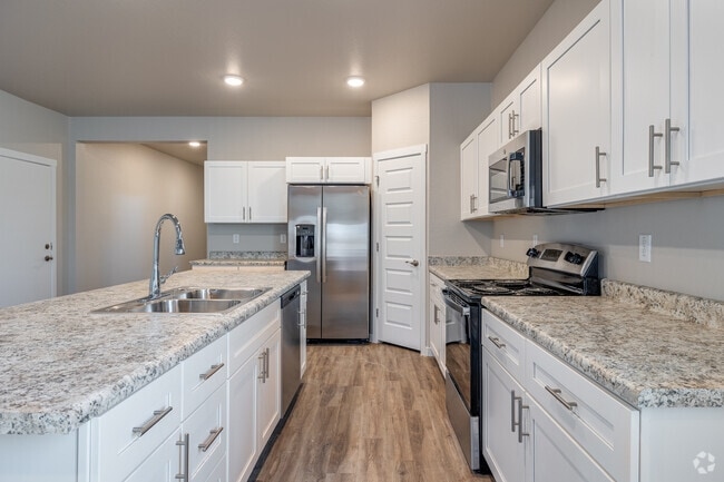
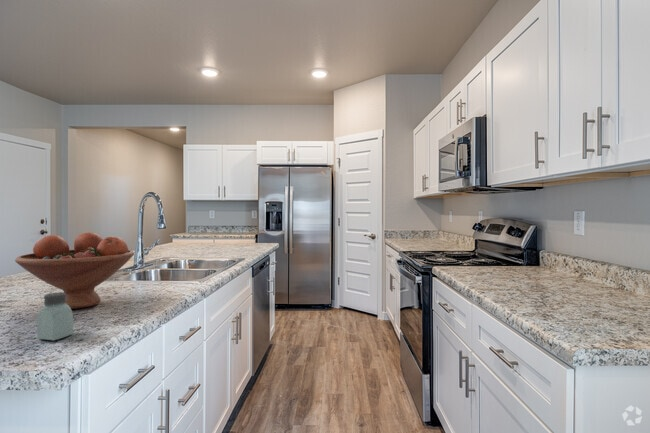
+ saltshaker (55, 315)
+ fruit bowl (79, 269)
